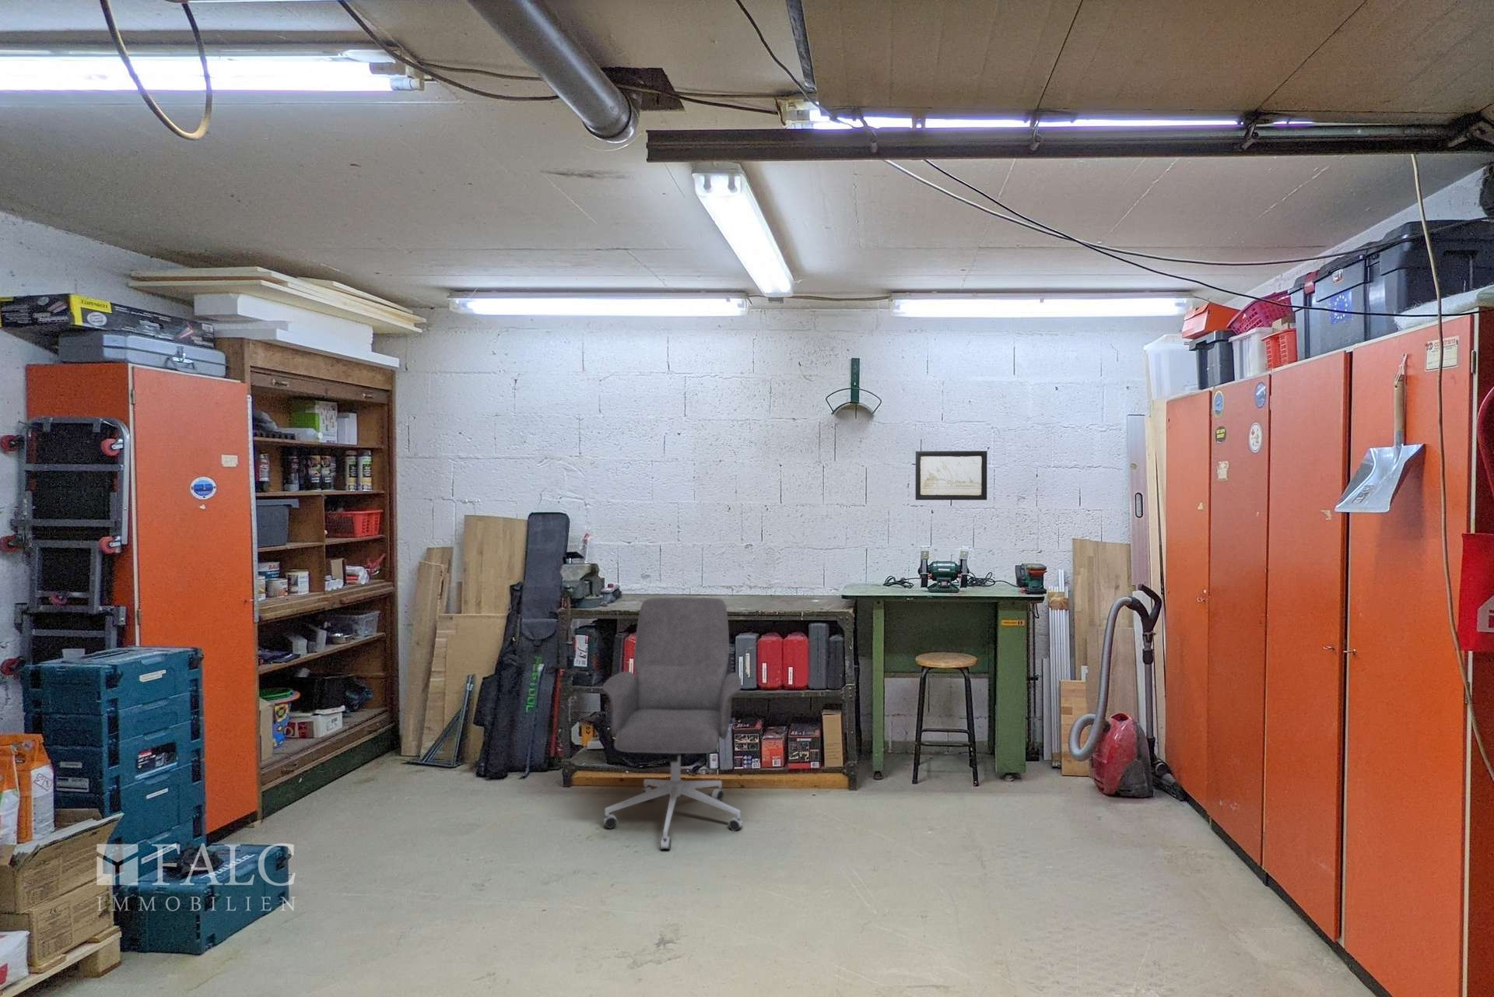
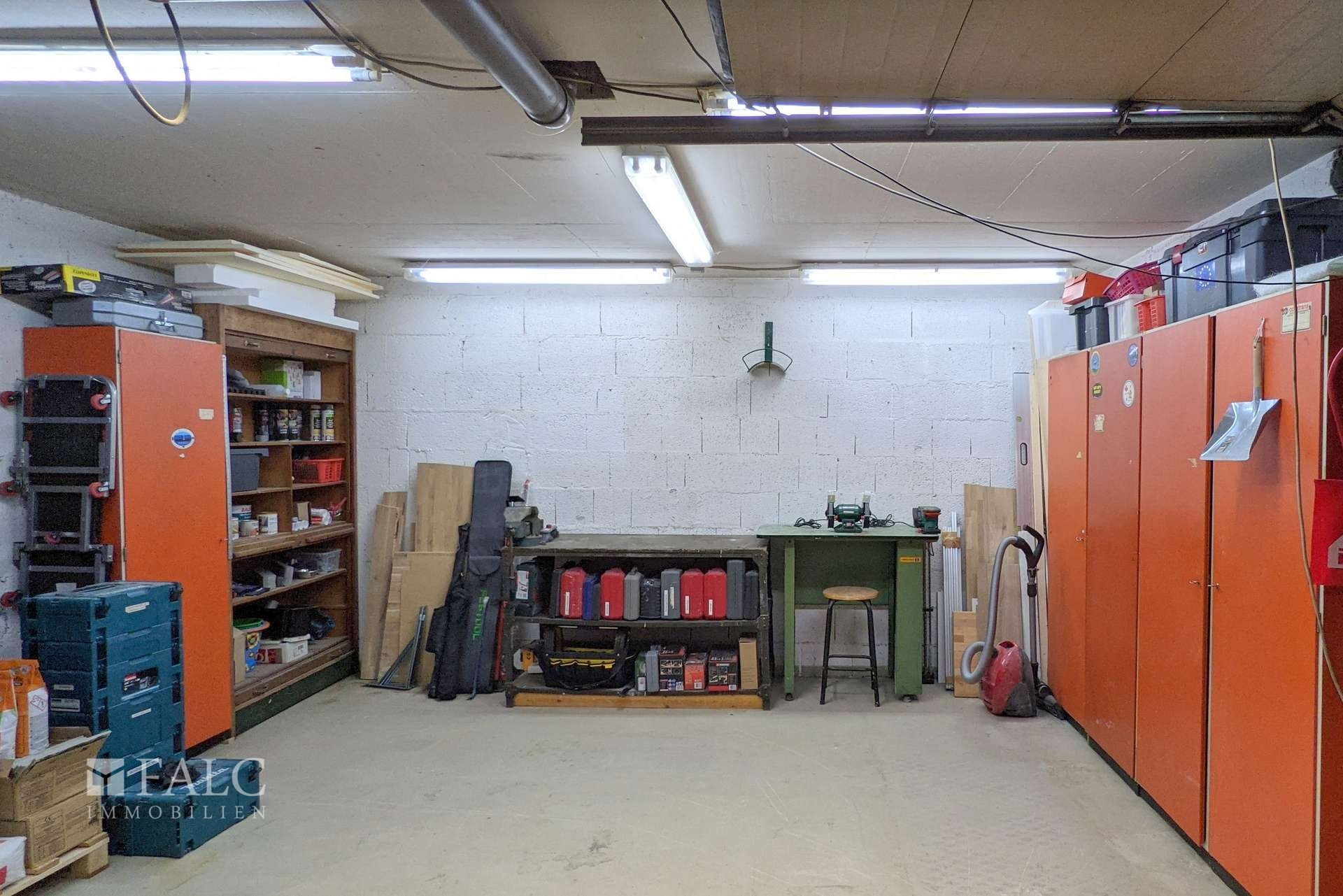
- wall art (951, 475)
- office chair (675, 712)
